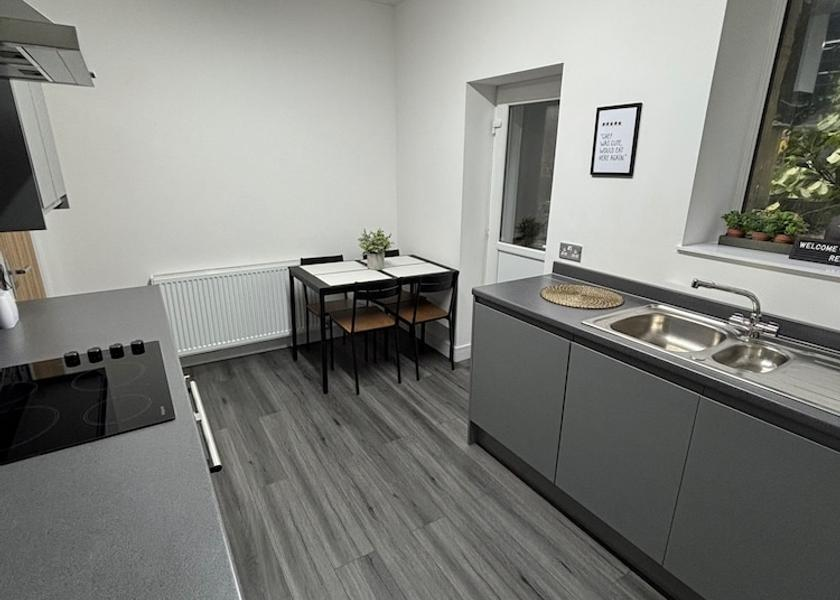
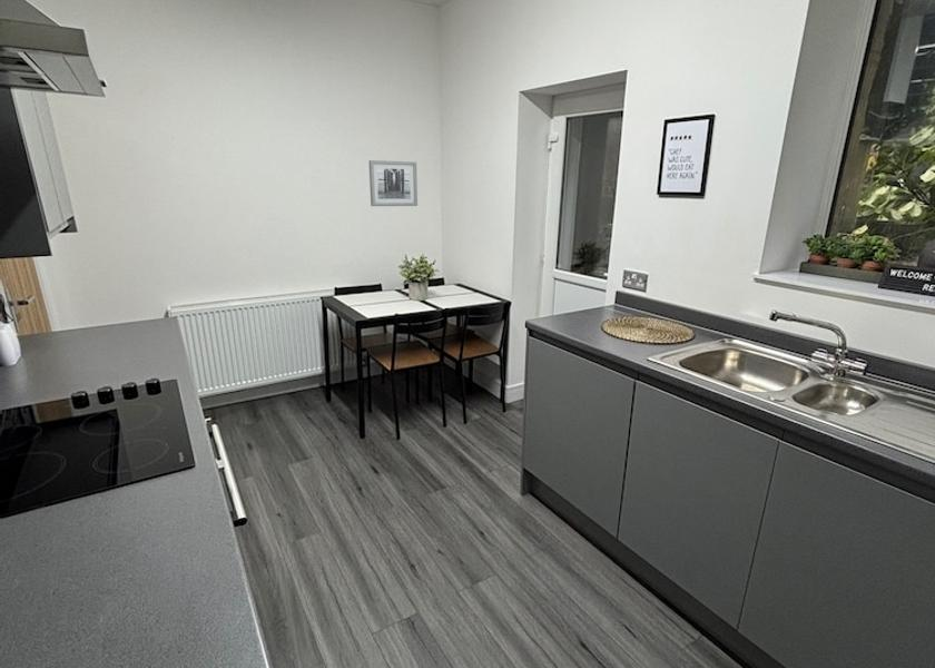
+ wall art (393, 184)
